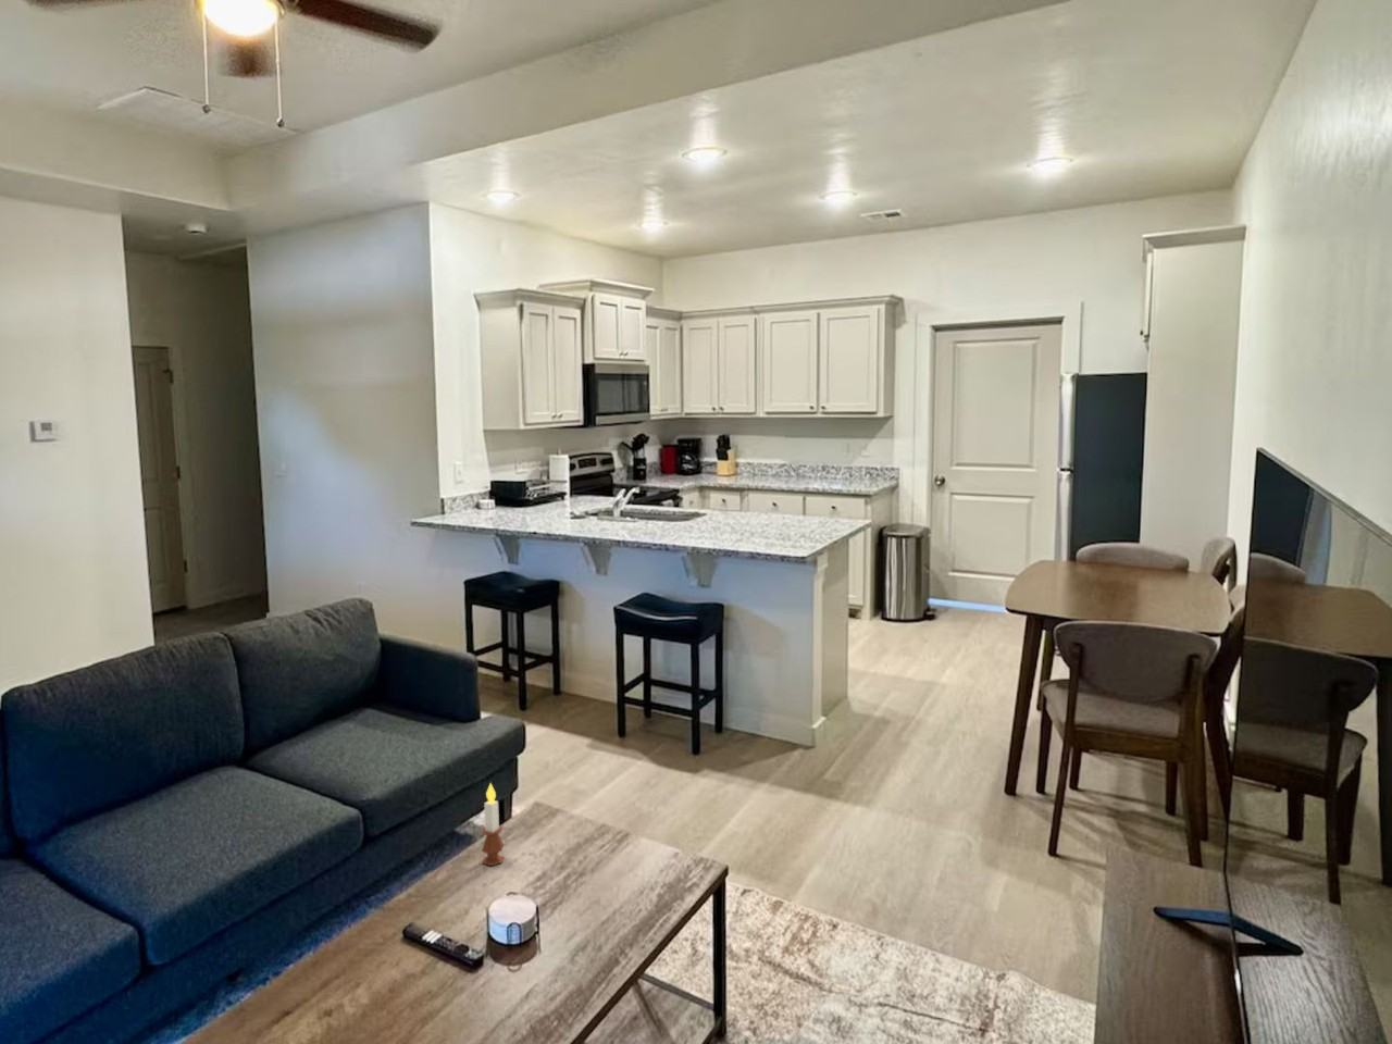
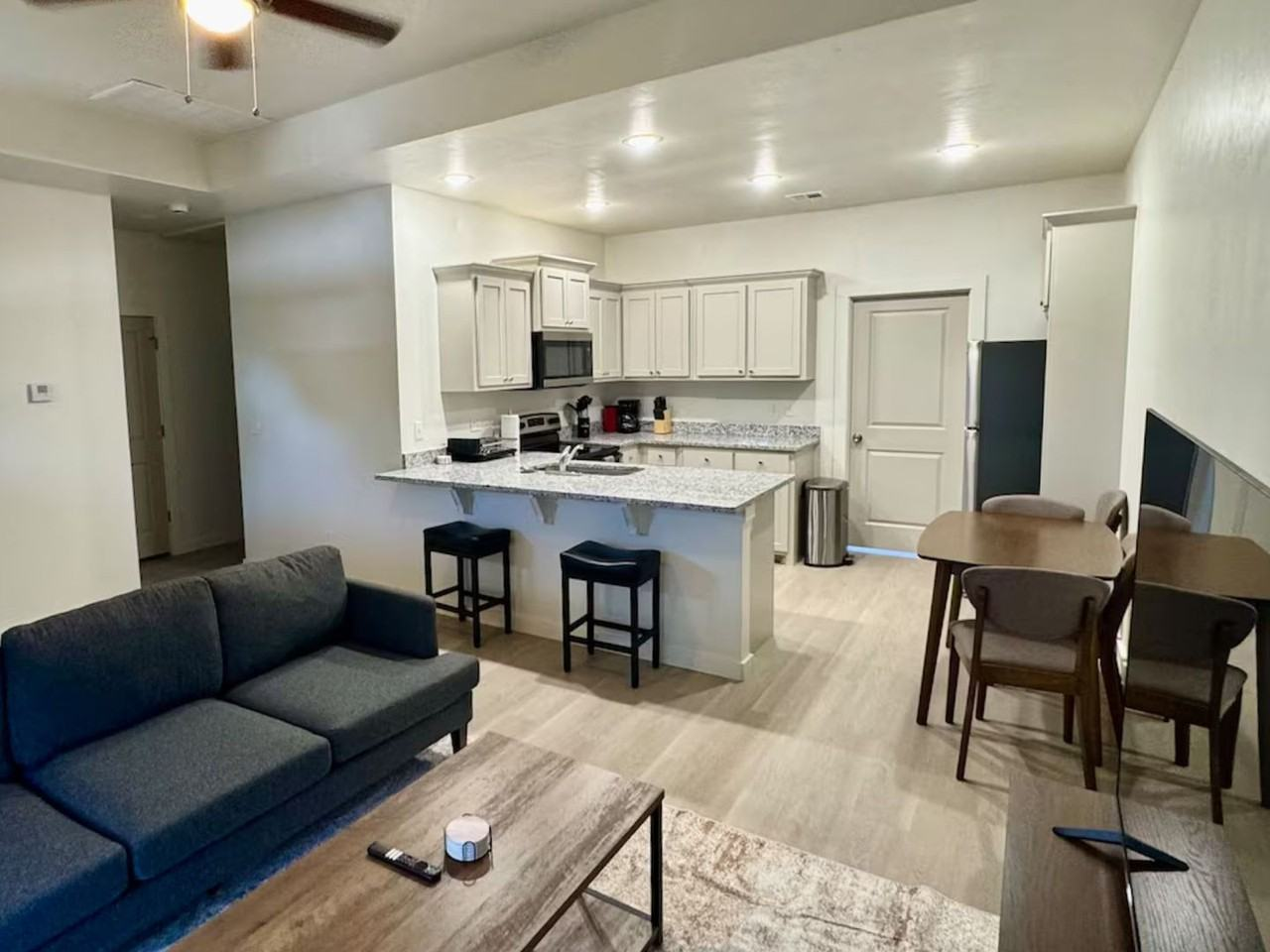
- candle (491, 821)
